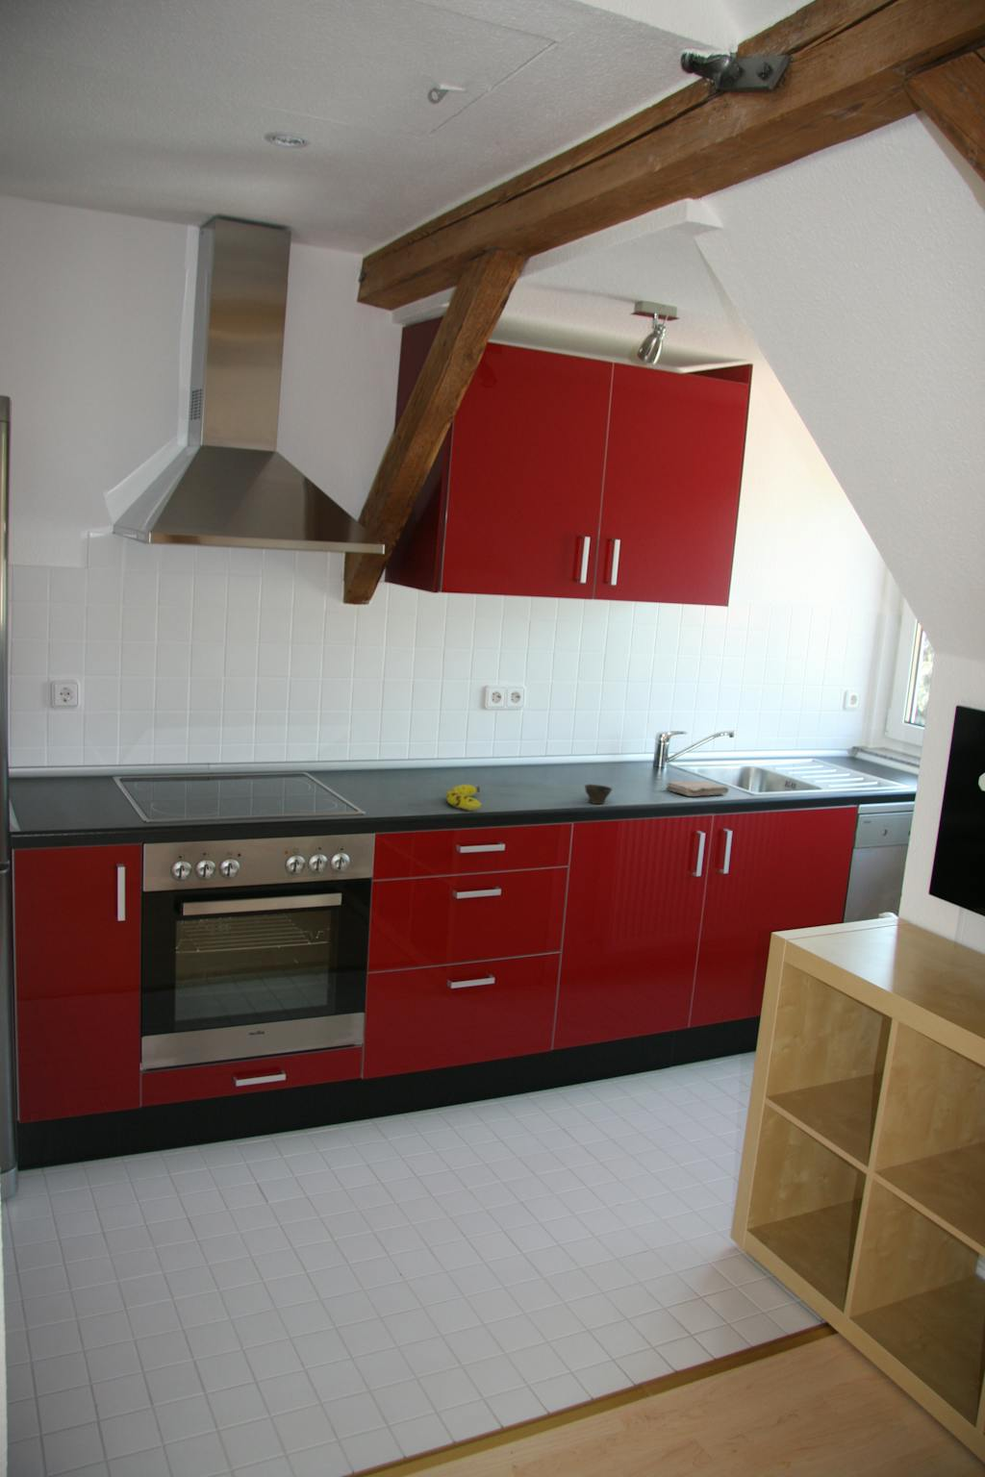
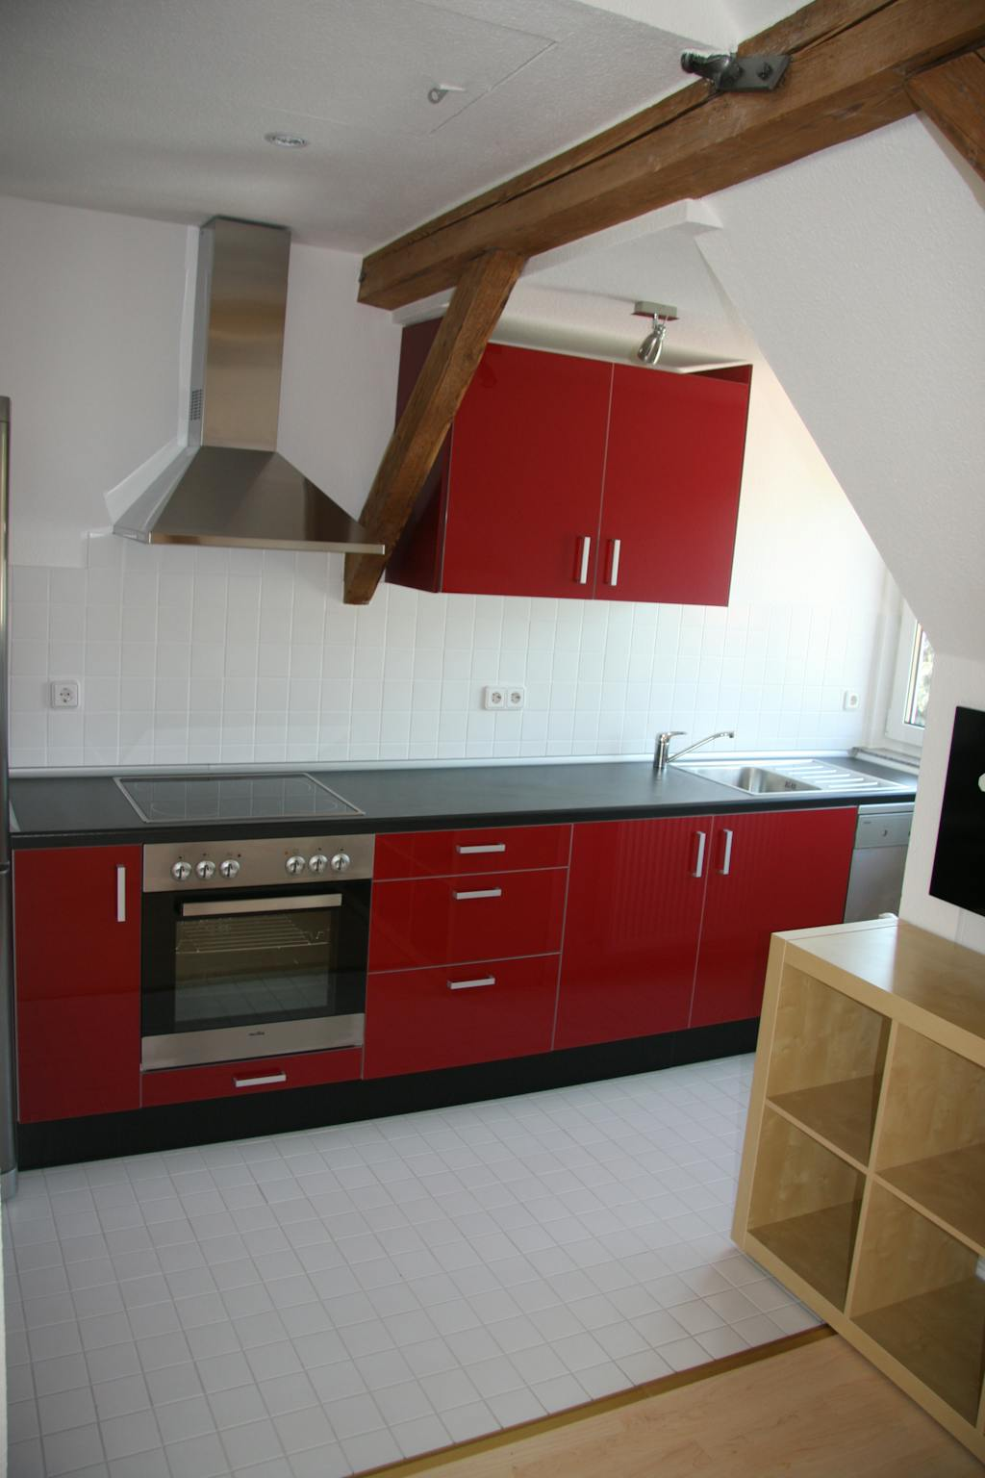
- washcloth (697, 788)
- cup (596, 795)
- fruit (472, 797)
